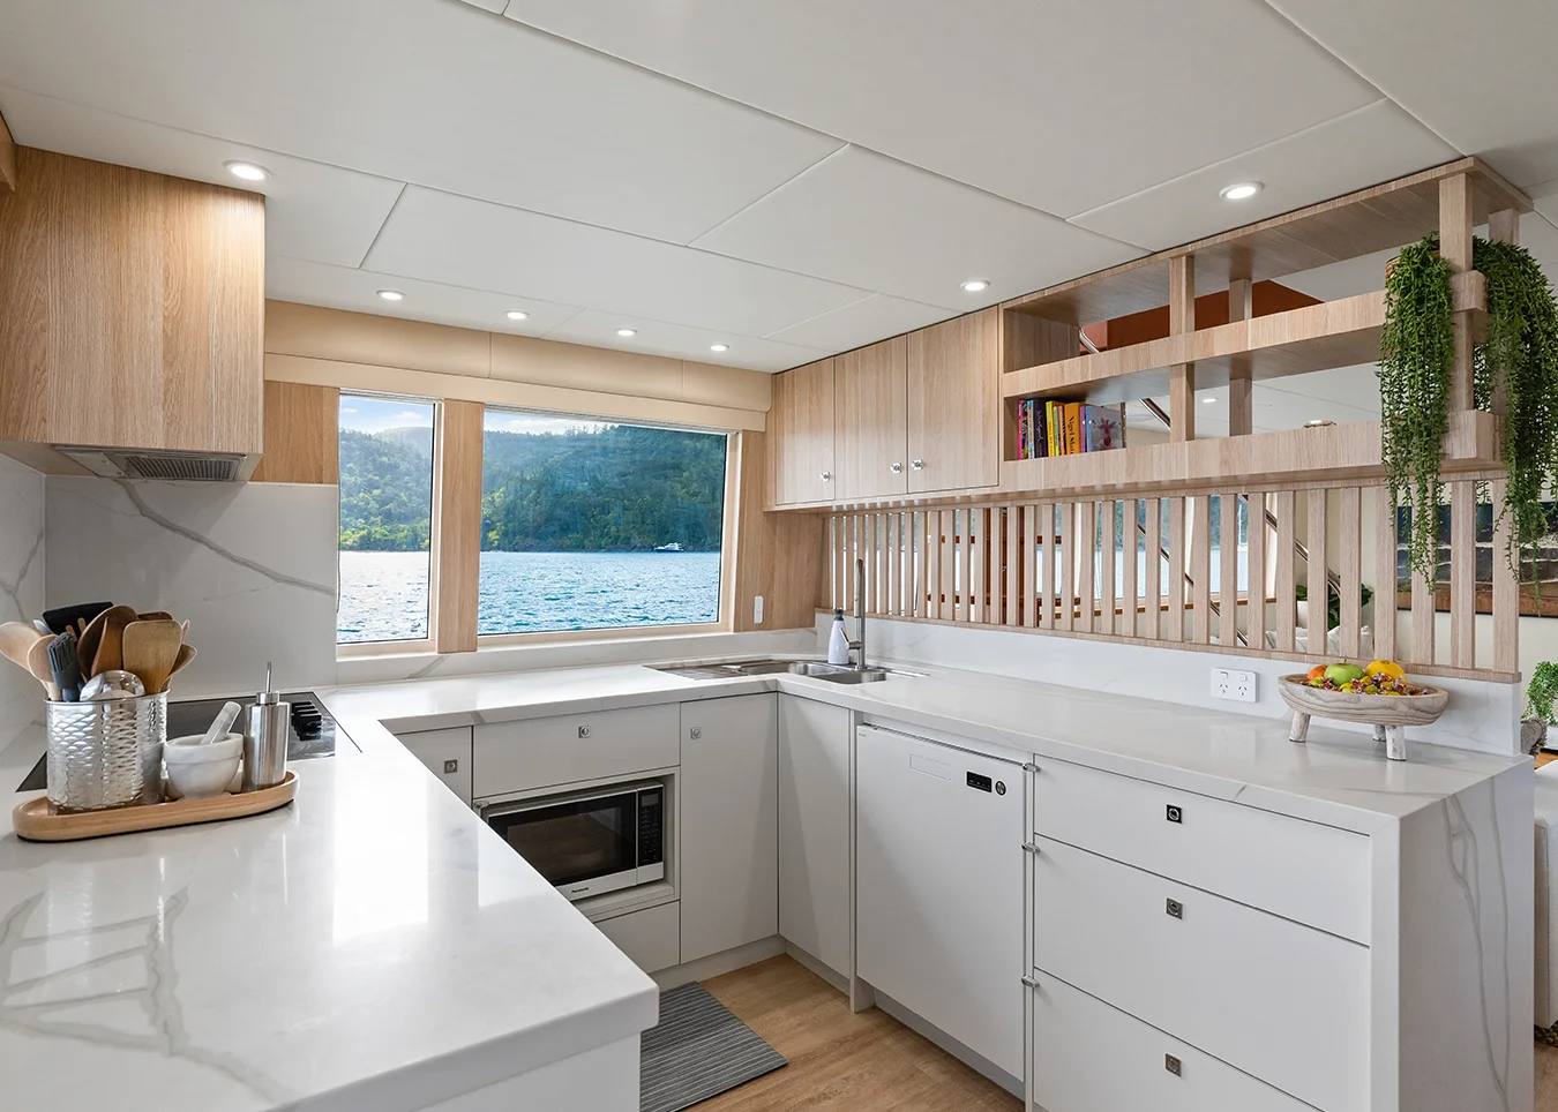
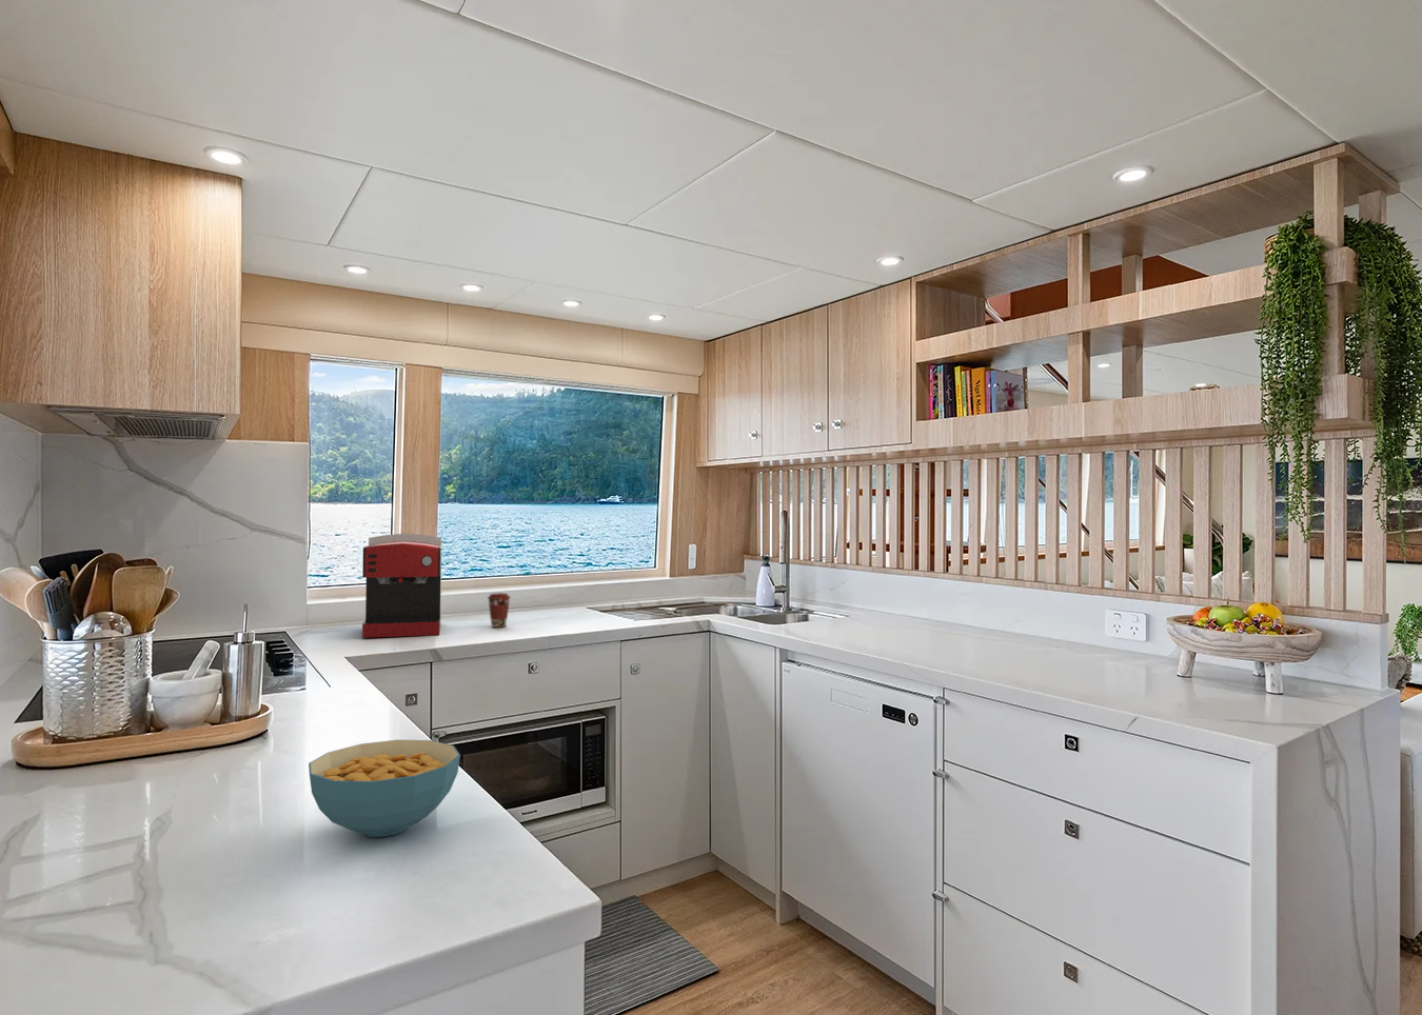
+ coffee maker (403, 582)
+ cereal bowl (385, 793)
+ coffee cup (498, 610)
